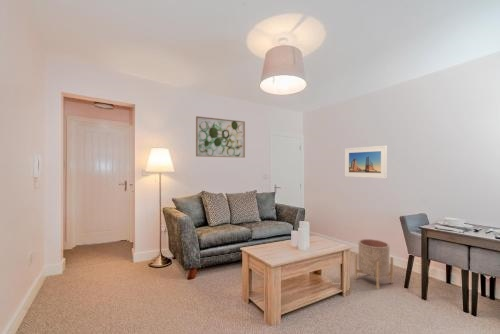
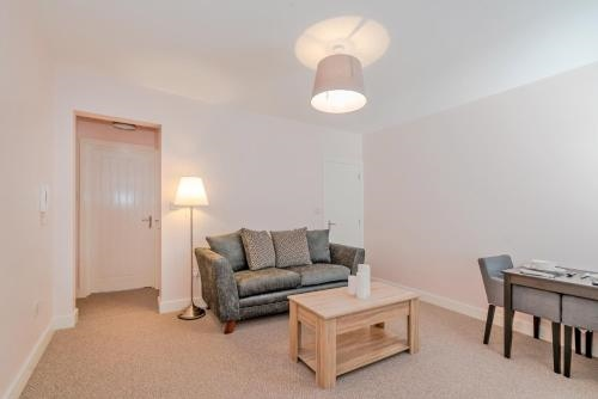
- wall art (221, 138)
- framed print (364, 162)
- planter (373, 262)
